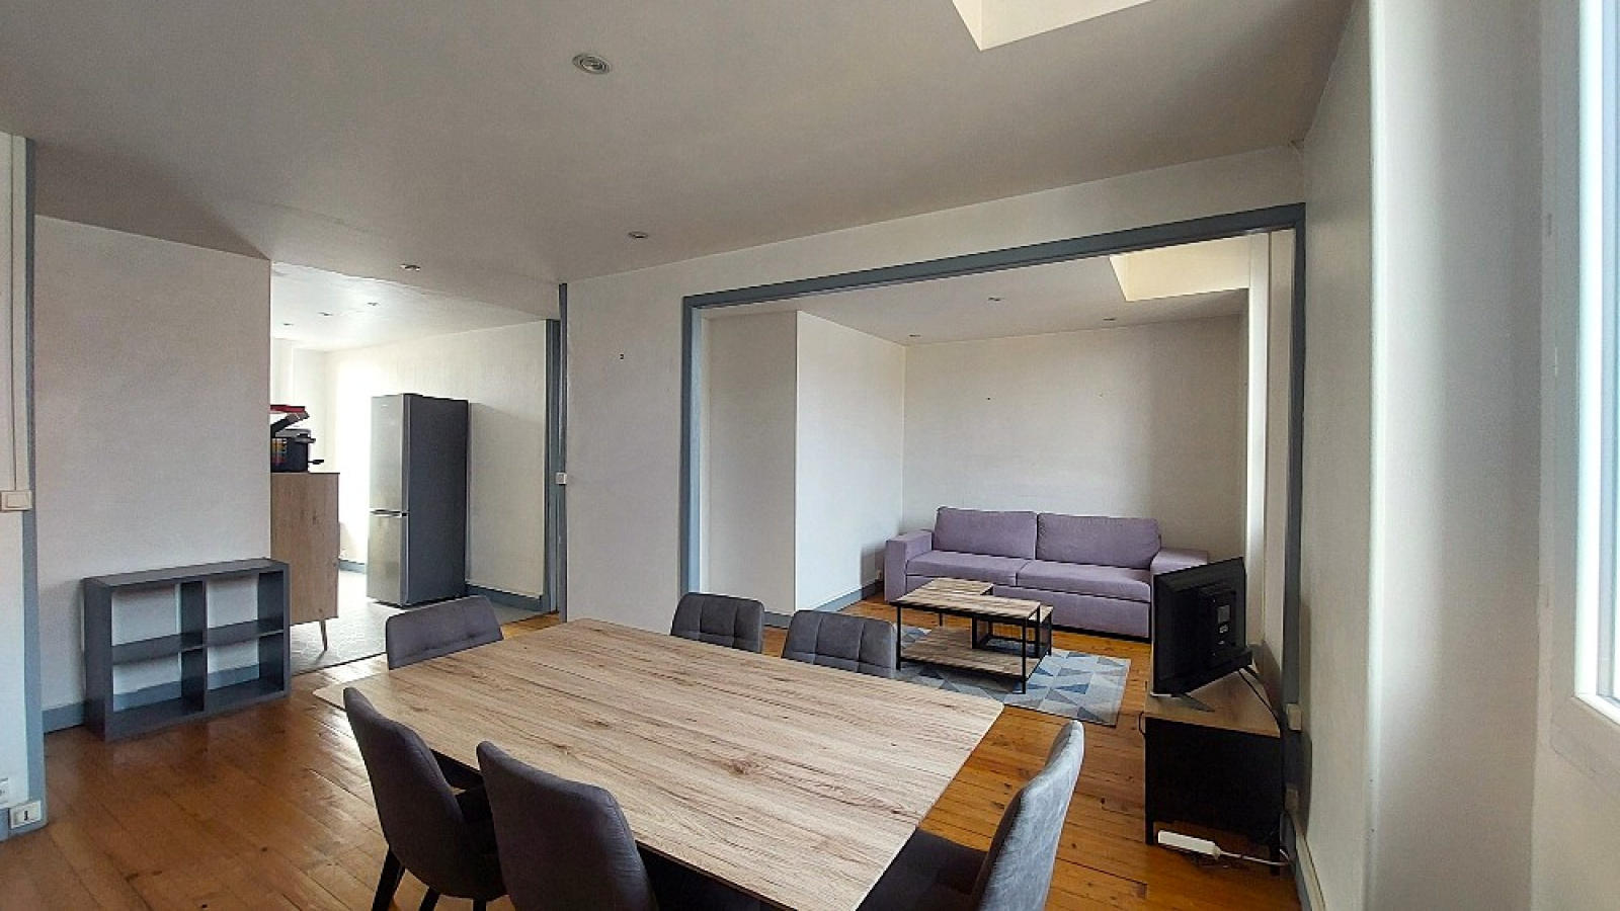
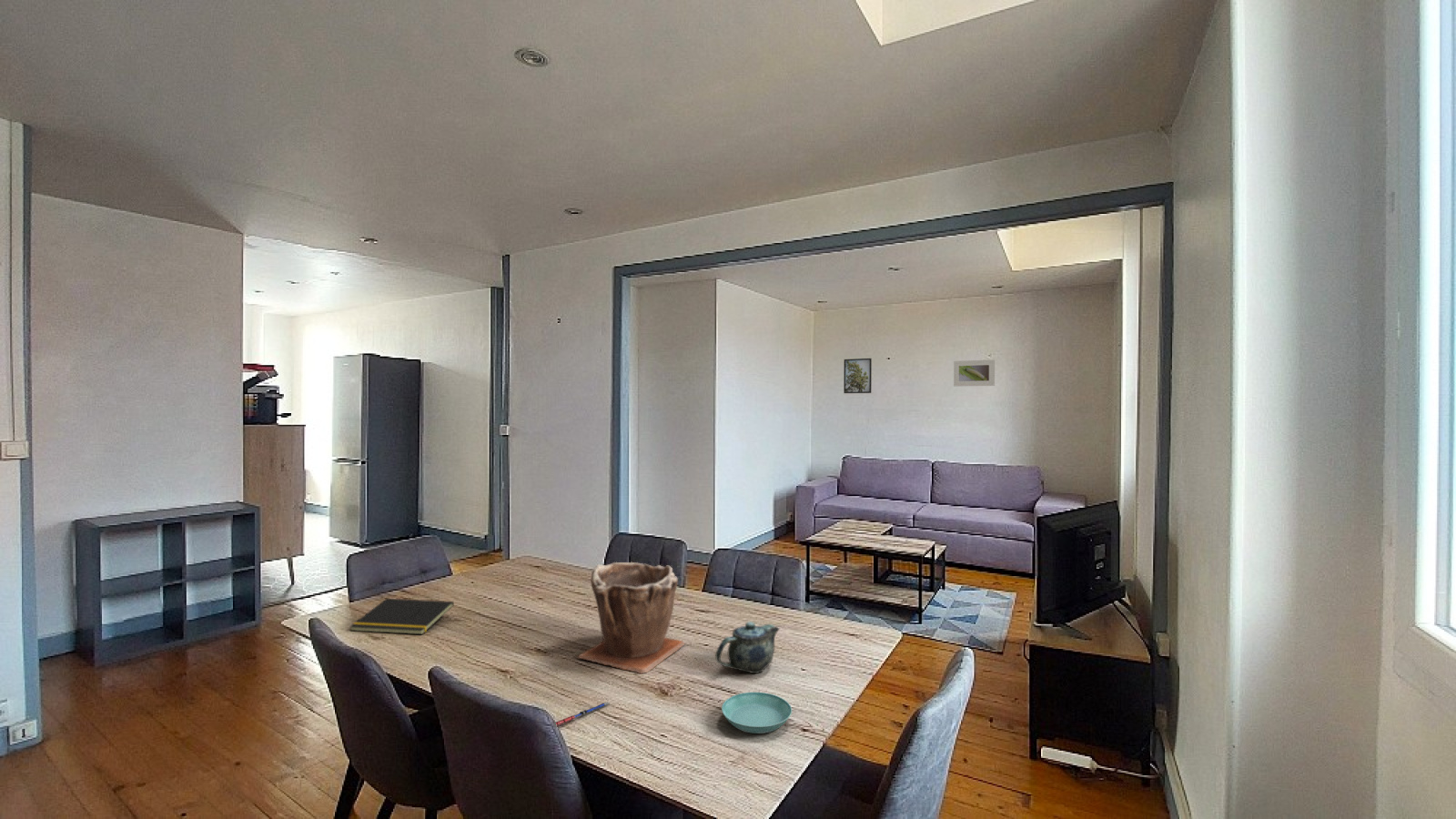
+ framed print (974, 373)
+ plant pot (632, 610)
+ saucer (756, 713)
+ chinaware (748, 644)
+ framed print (857, 376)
+ pen (581, 713)
+ notepad (403, 615)
